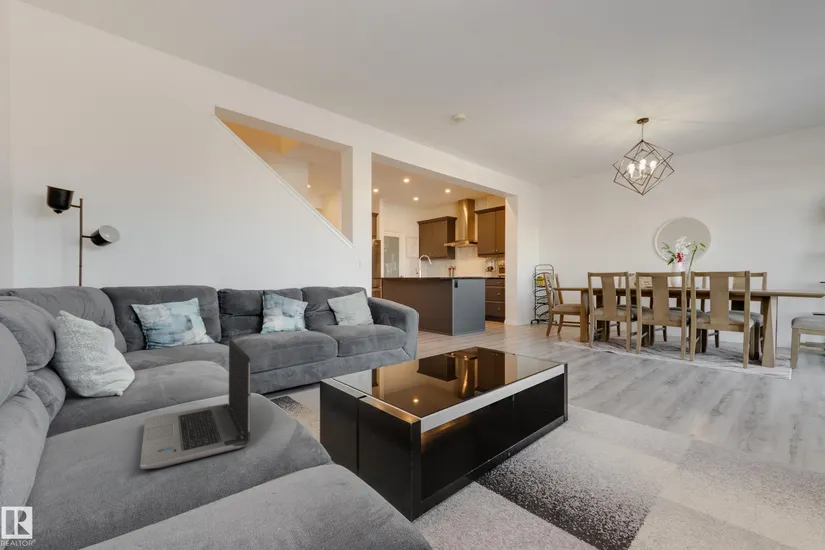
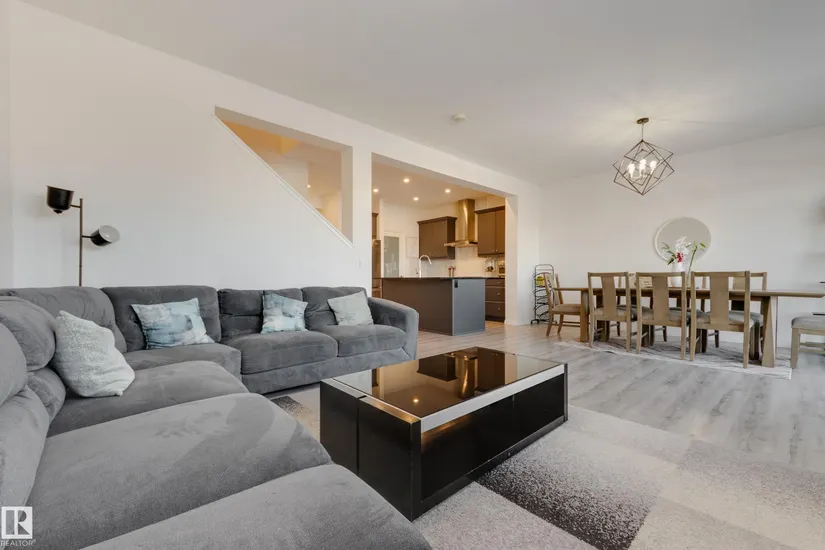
- laptop computer (198, 408)
